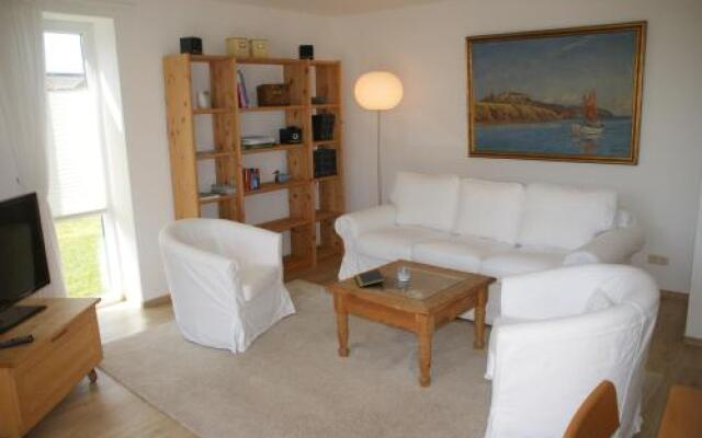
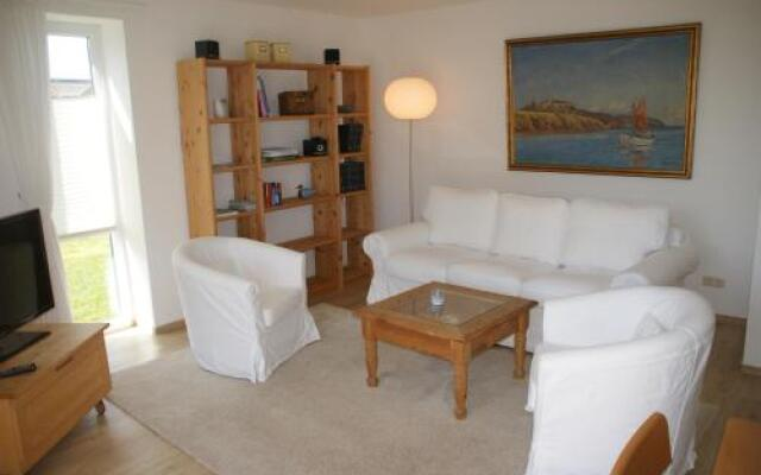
- notepad (369, 277)
